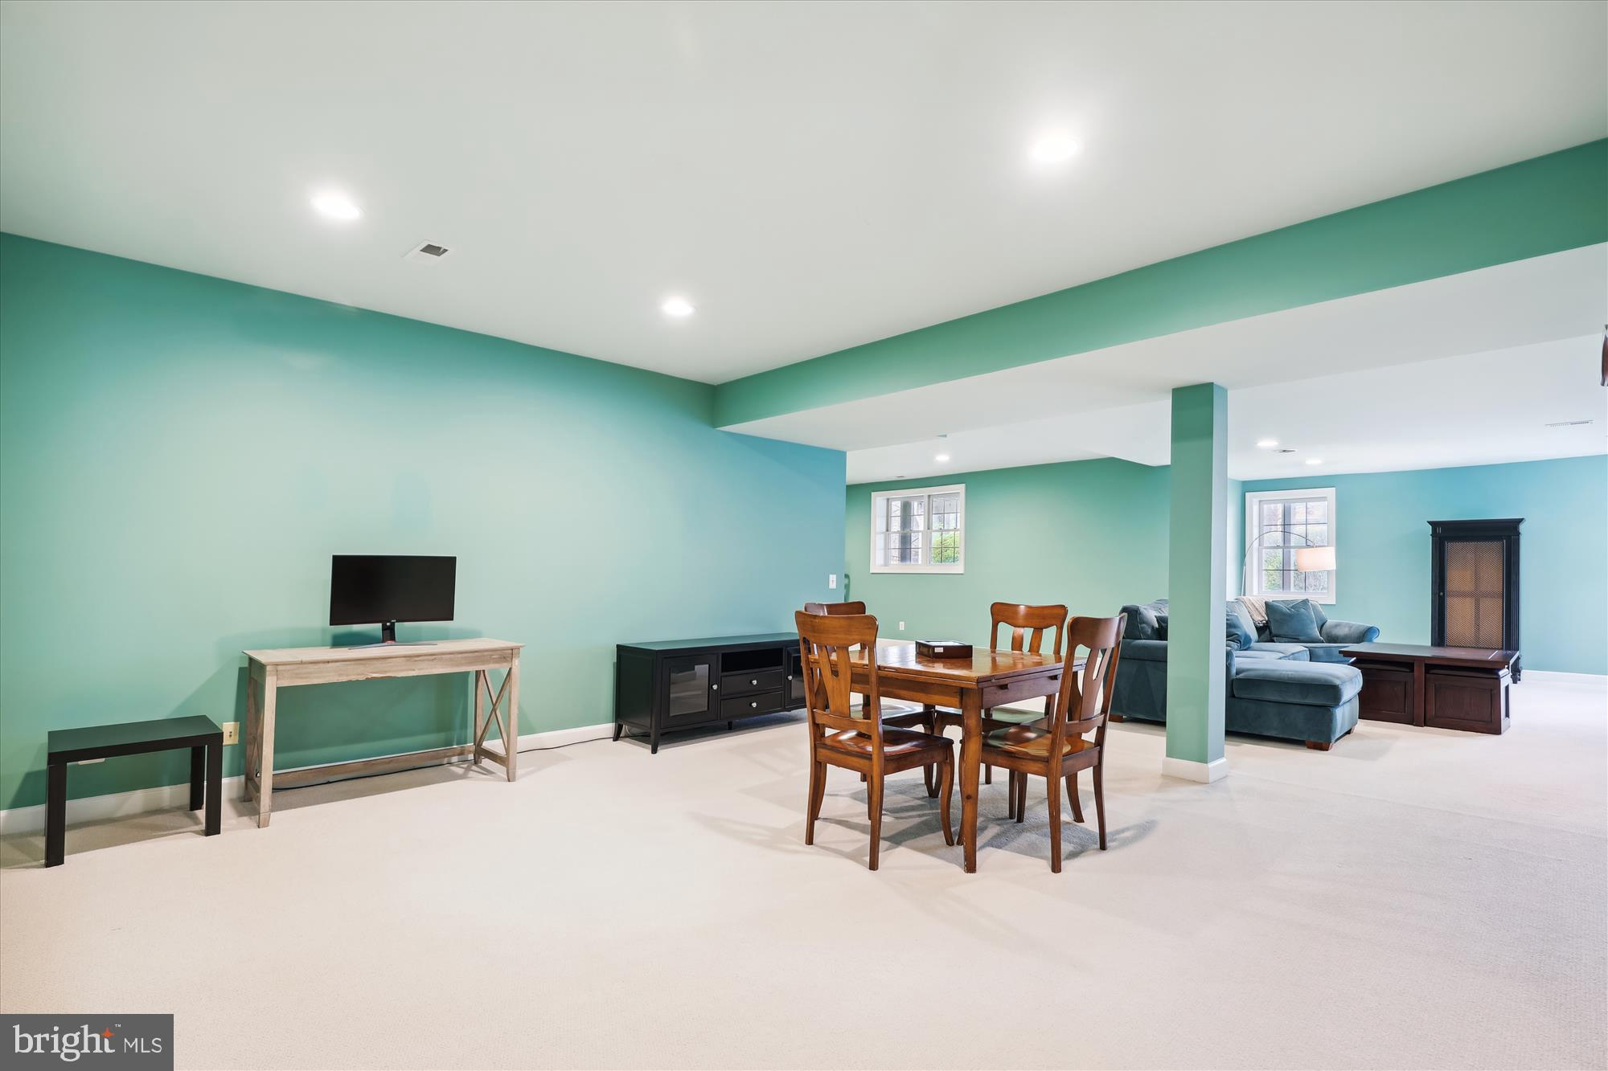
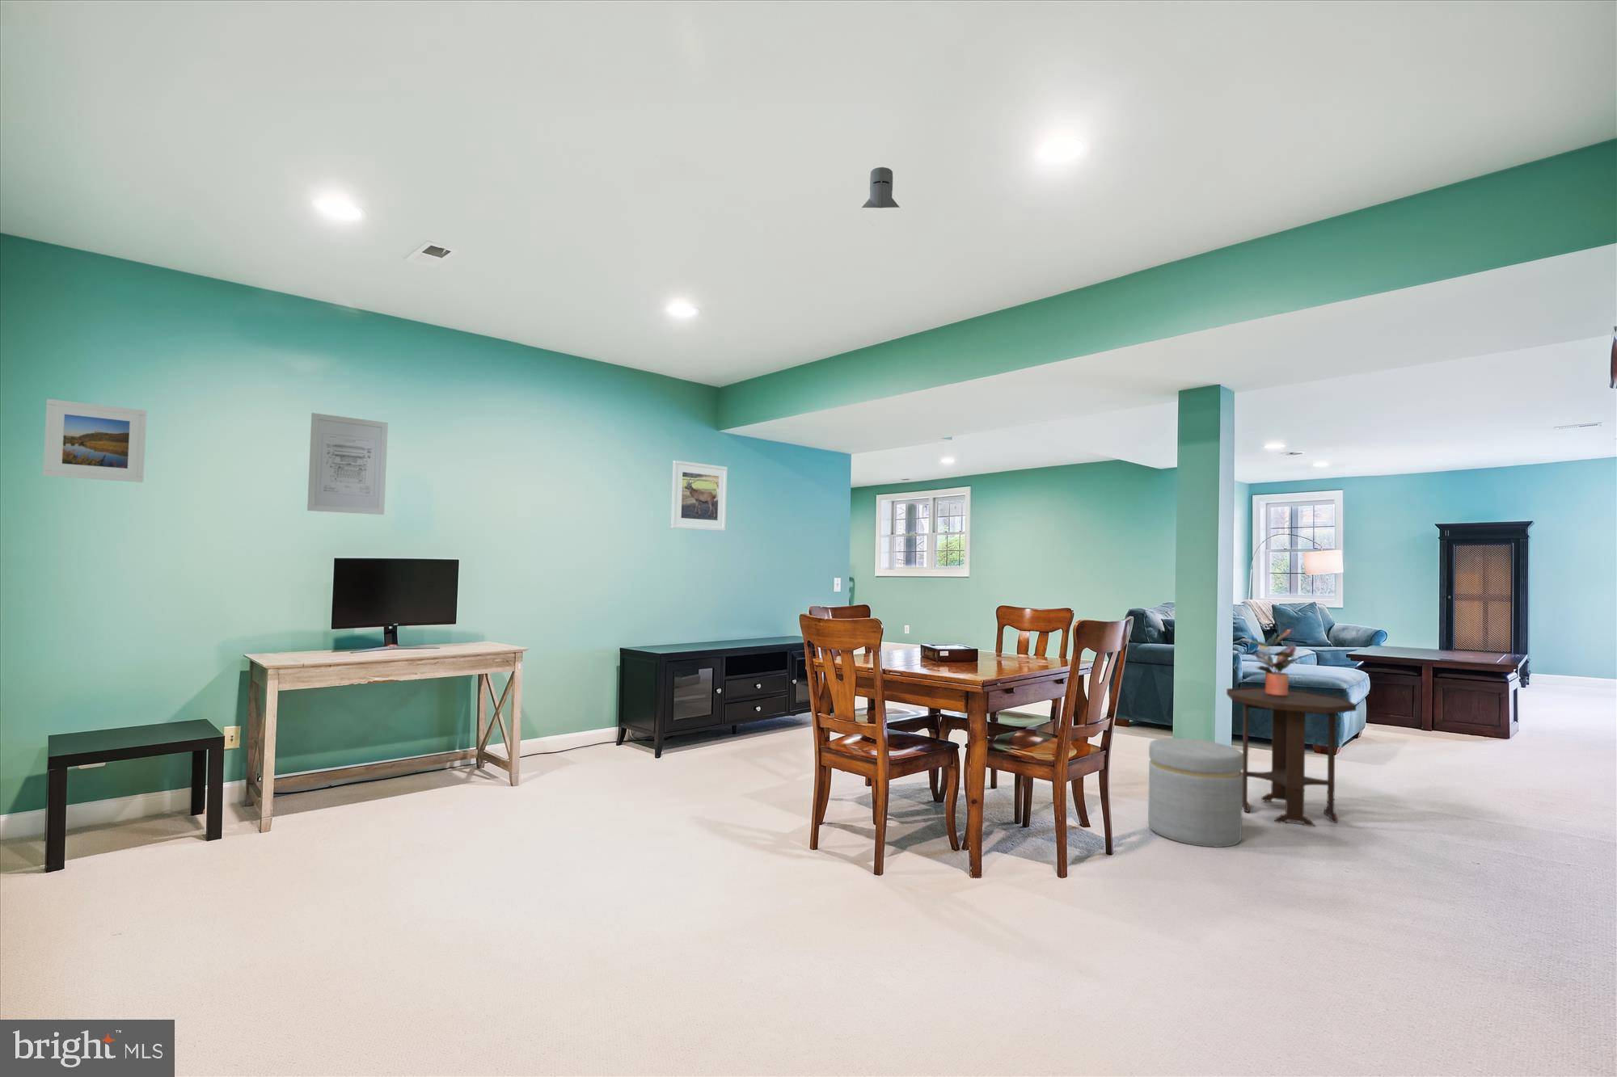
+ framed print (700, 496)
+ knight helmet (880, 194)
+ potted plant (1268, 659)
+ ottoman (1194, 790)
+ wall art (349, 464)
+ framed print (96, 442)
+ side table (1288, 754)
